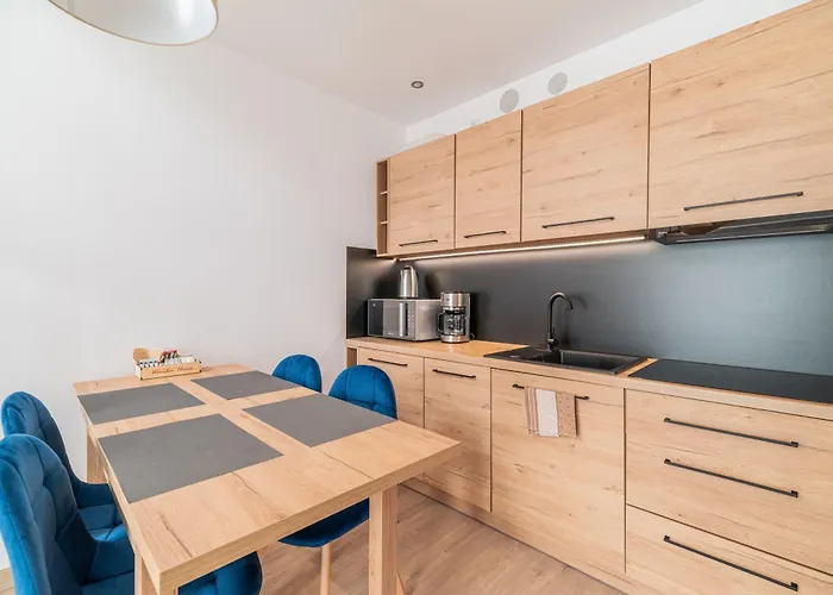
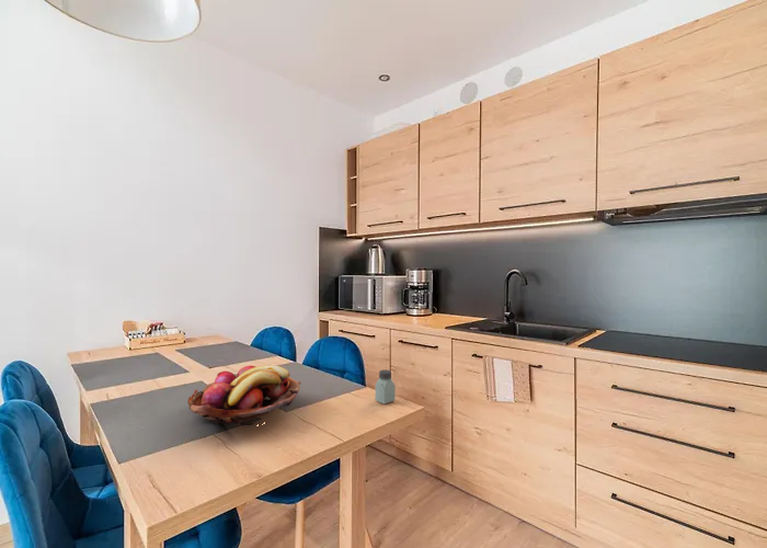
+ saltshaker (385, 386)
+ fruit basket (247, 390)
